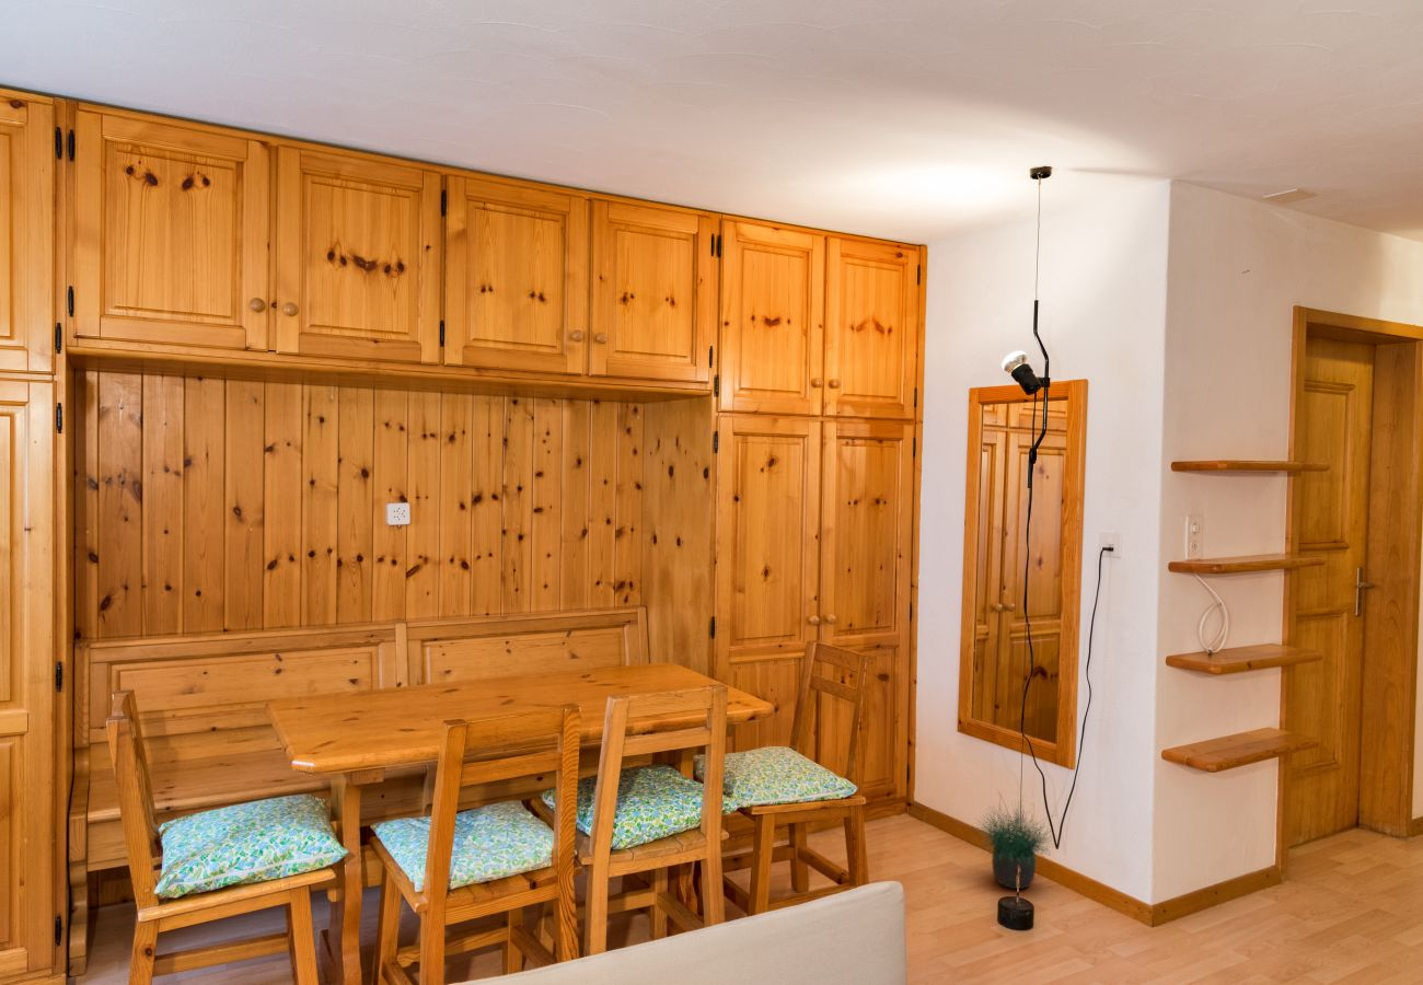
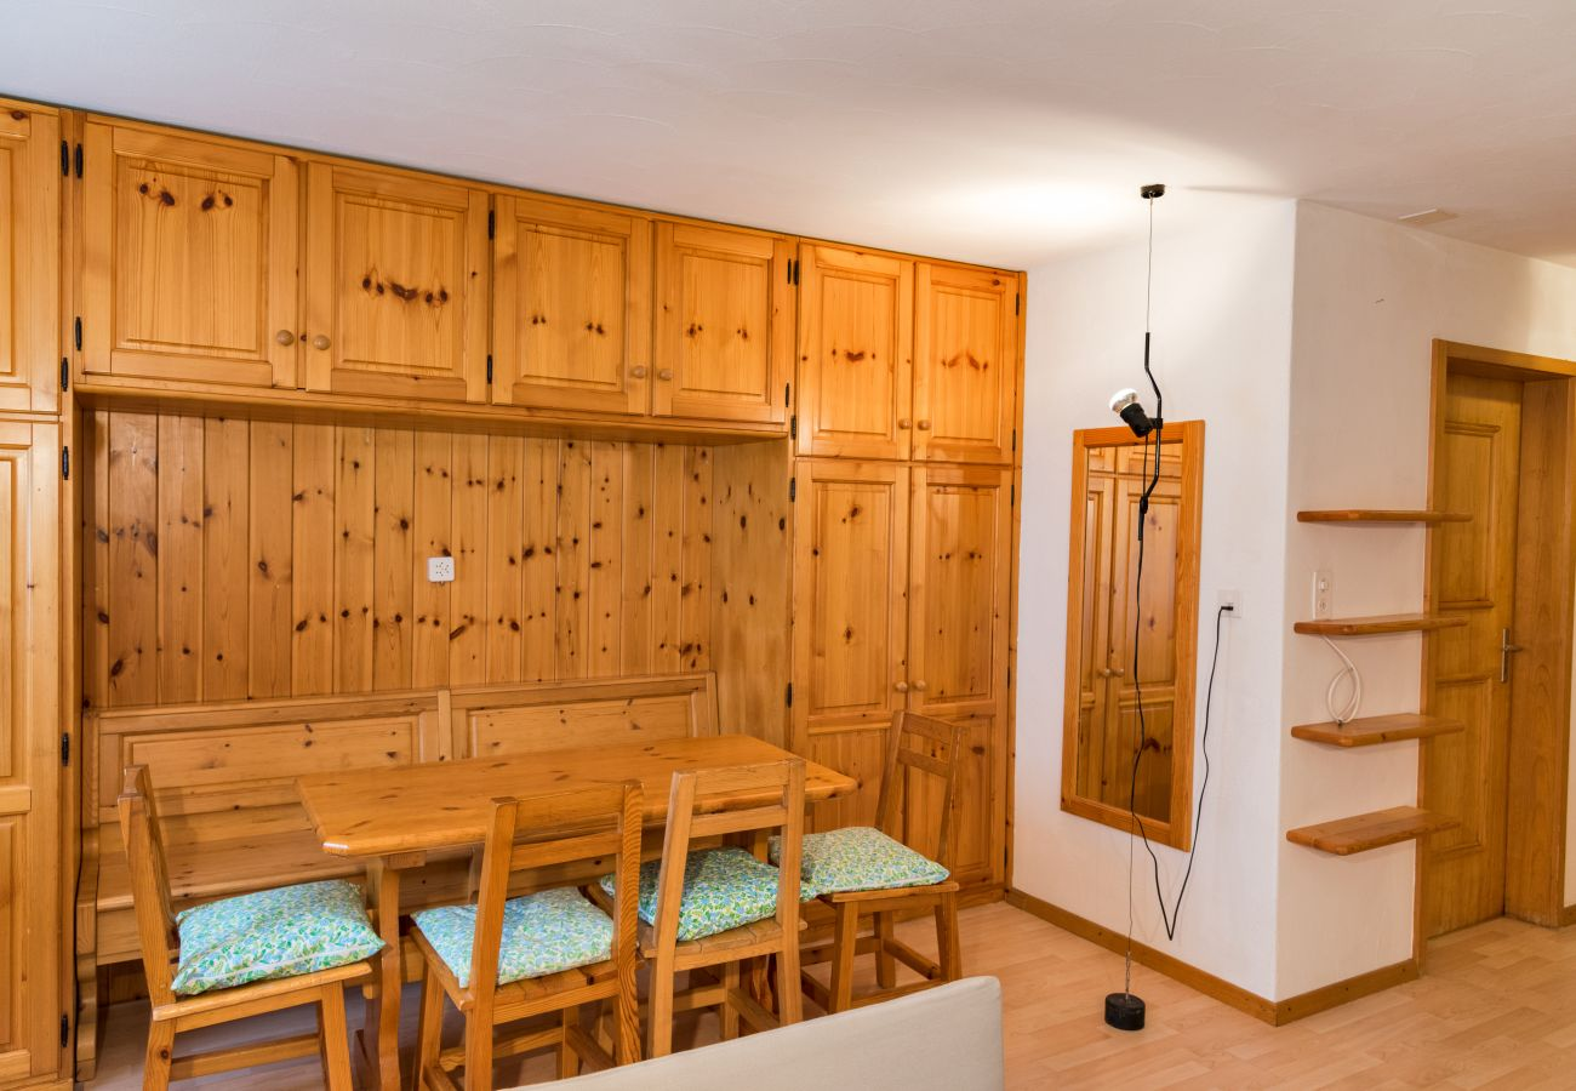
- potted plant (1014, 836)
